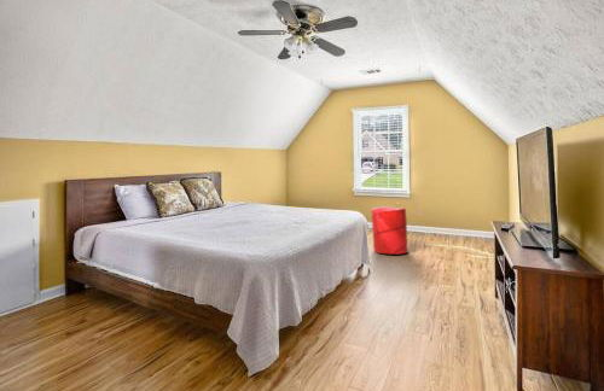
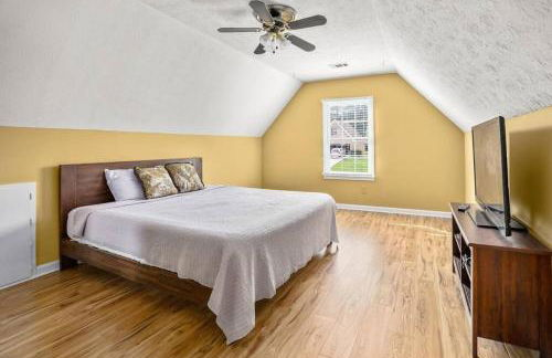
- laundry hamper (389, 228)
